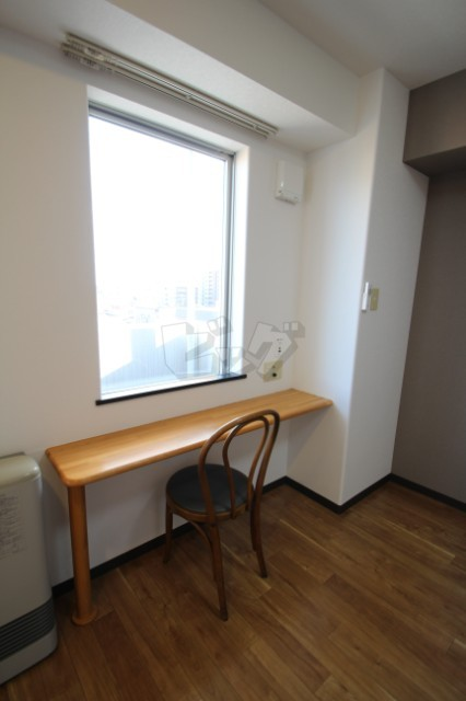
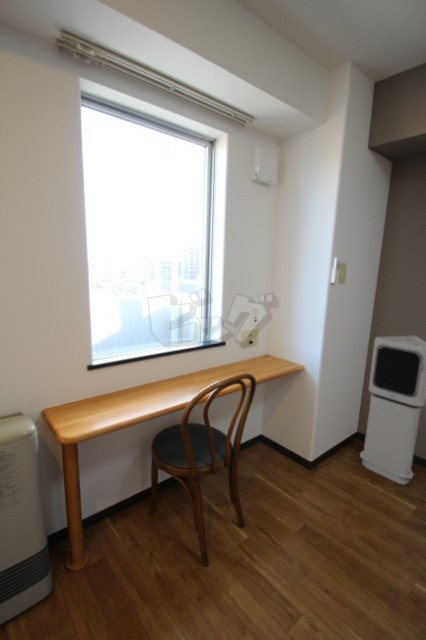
+ air purifier (398, 405)
